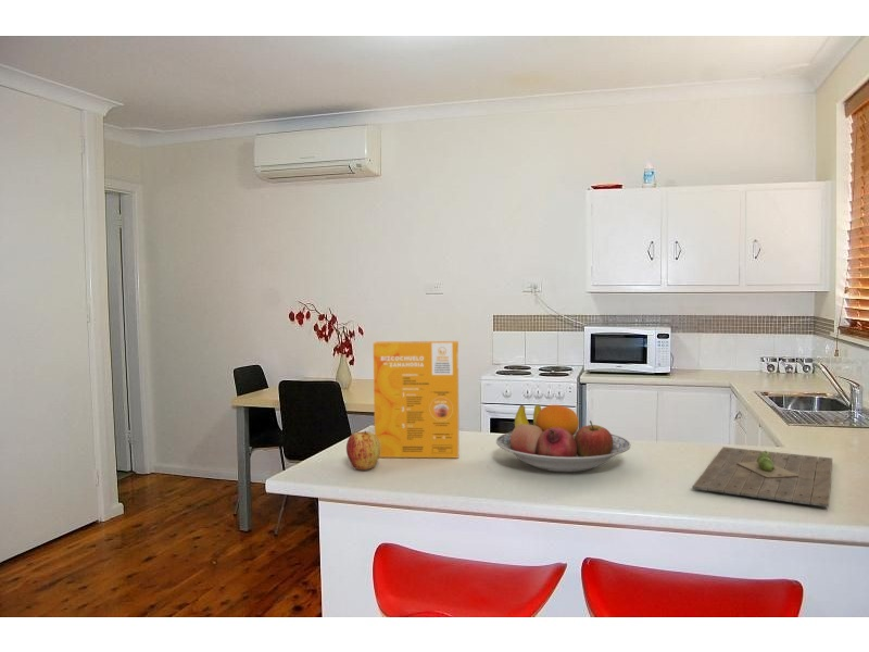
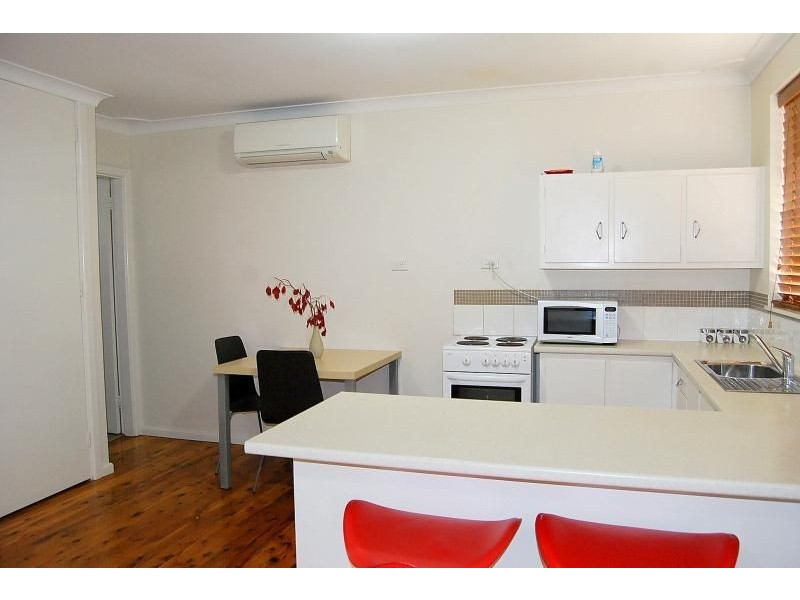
- cutting board (767, 463)
- fruit bowl (562, 436)
- apple (364, 449)
- cereal box (416, 398)
